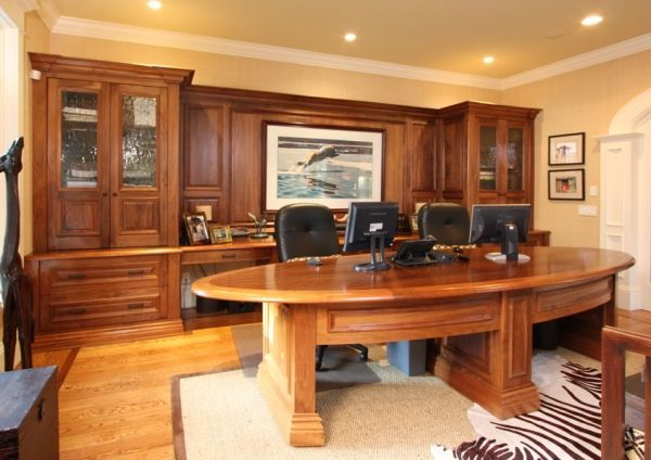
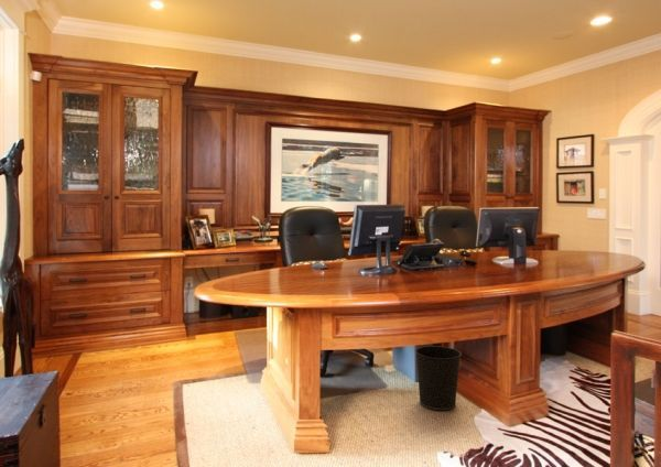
+ wastebasket (437, 377)
